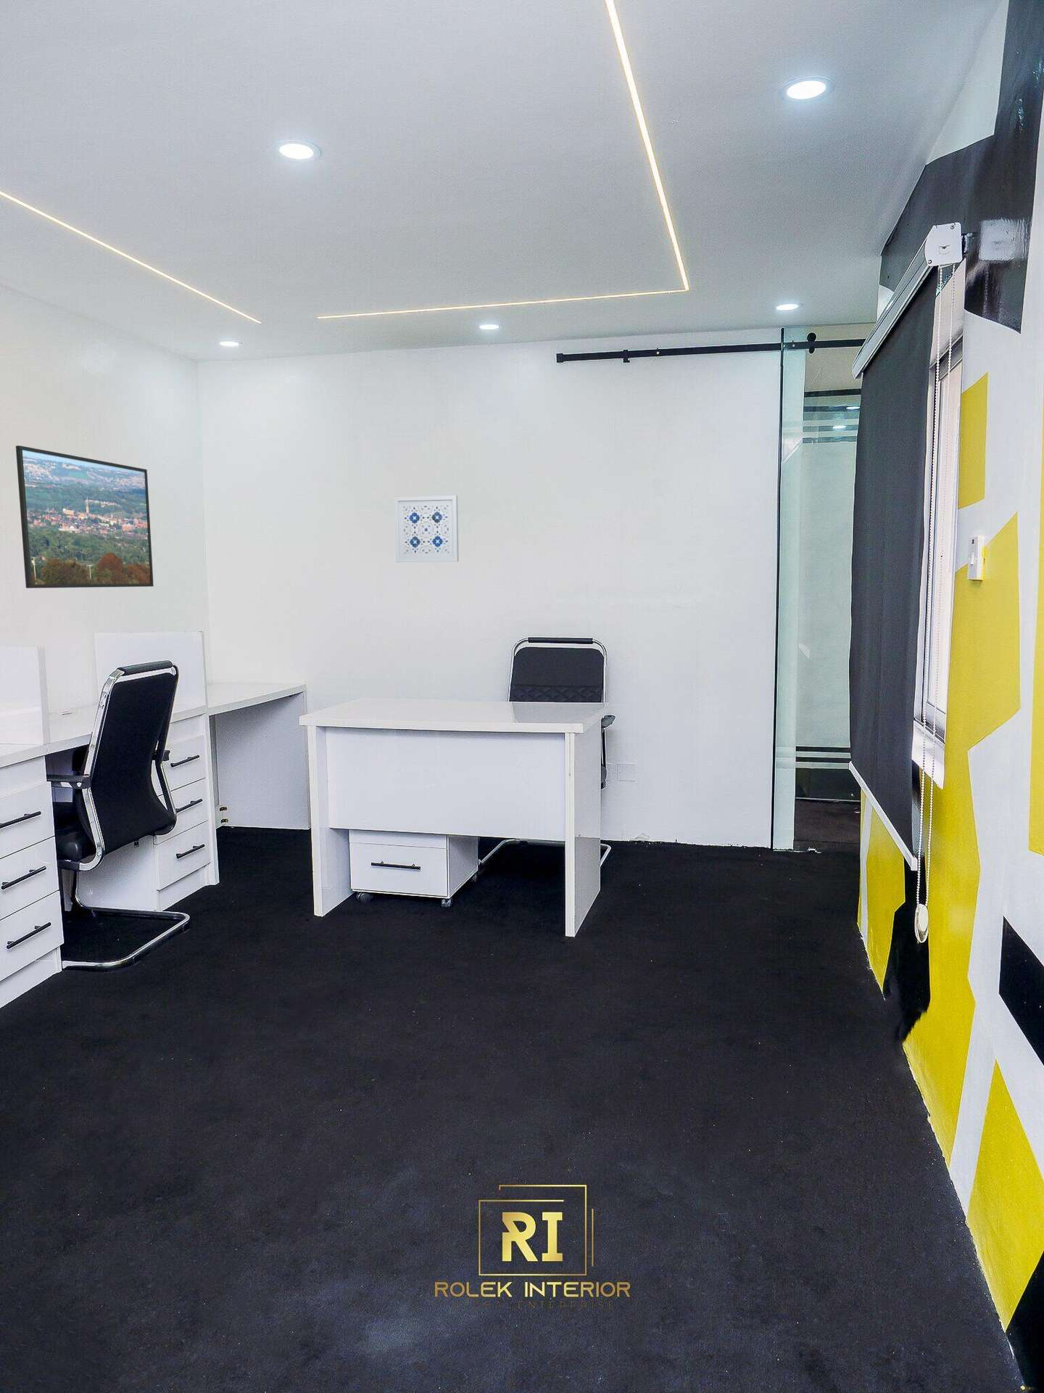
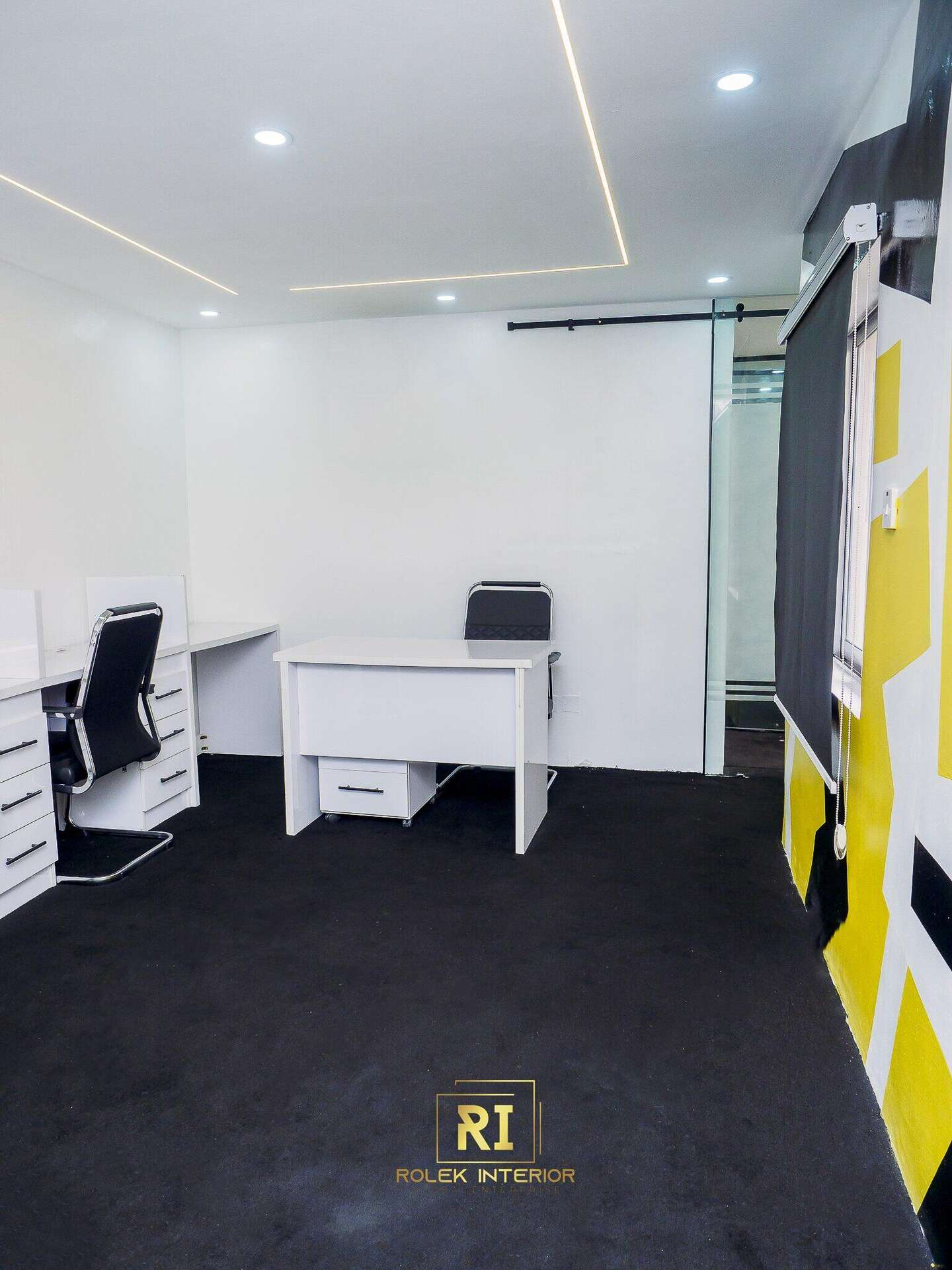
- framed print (91, 523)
- wall art (427, 529)
